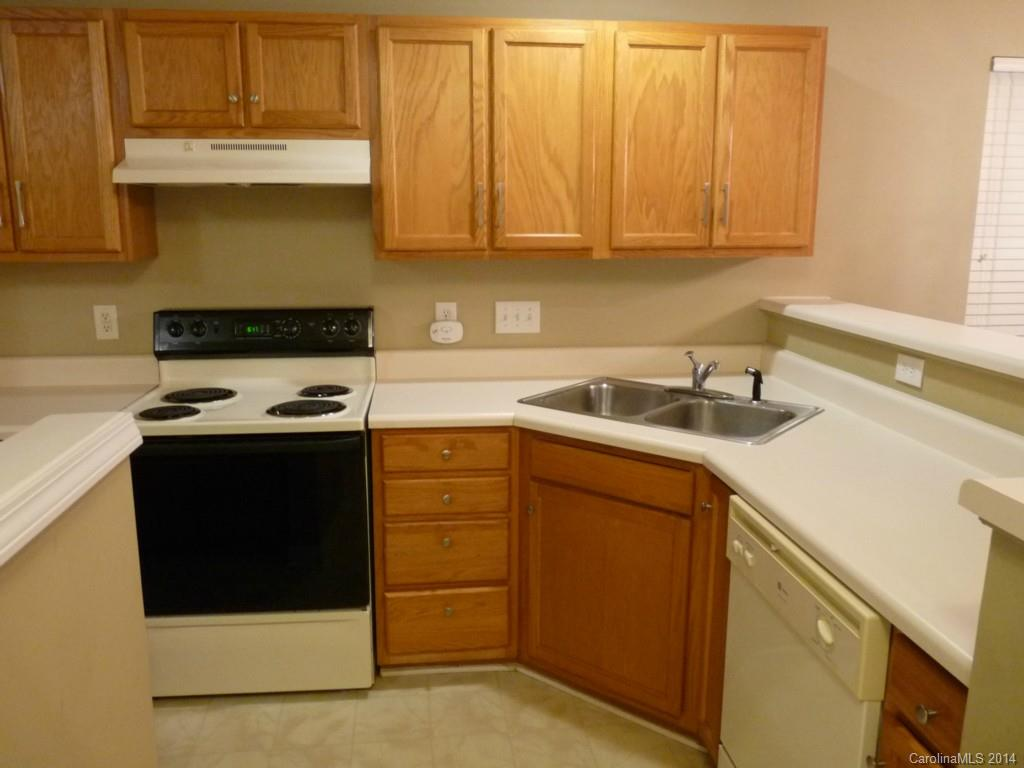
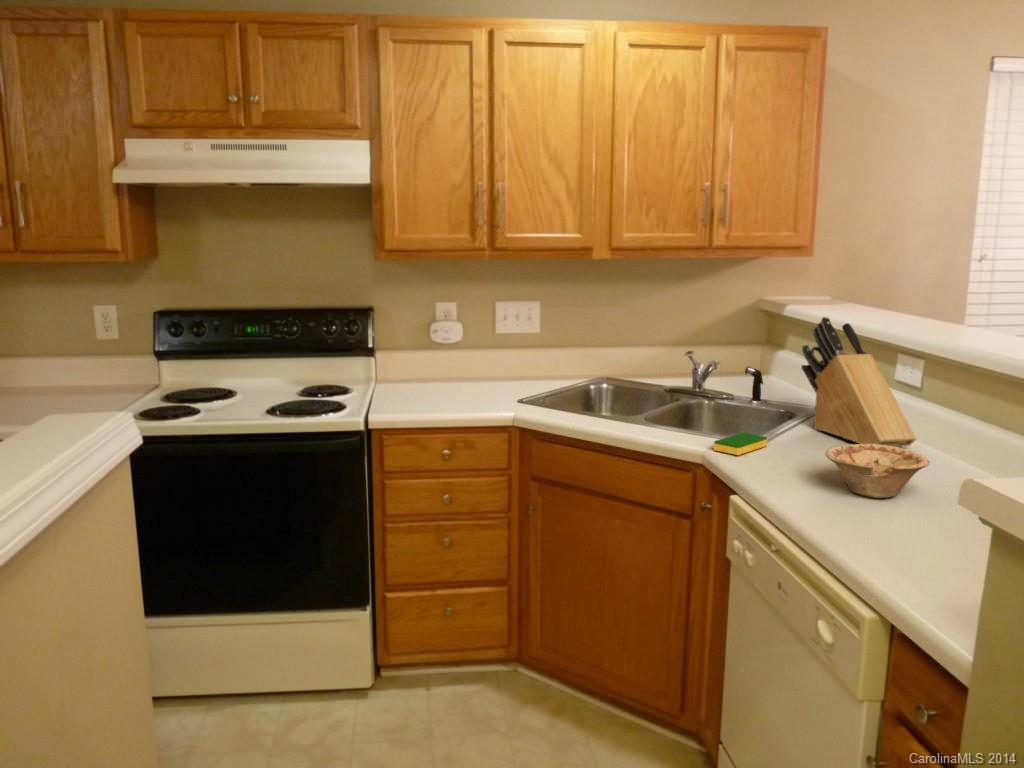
+ knife block (855, 378)
+ dish (874, 473)
+ dish sponge (740, 443)
